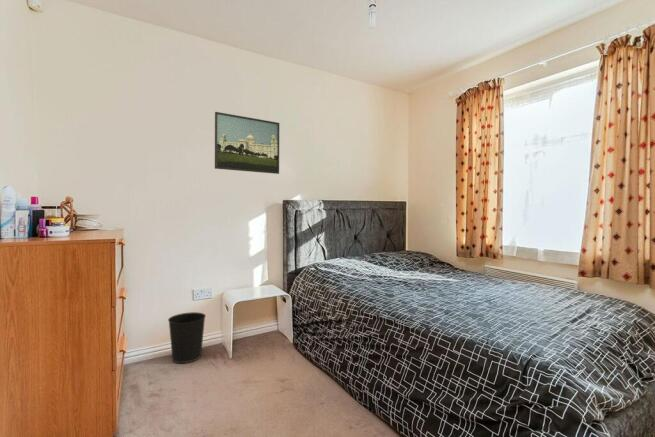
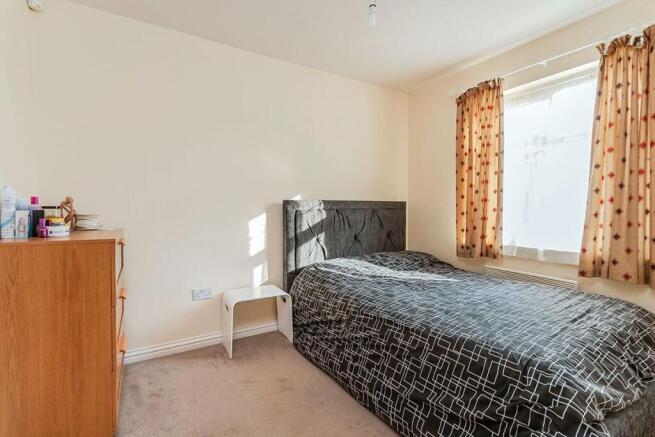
- wastebasket (187, 337)
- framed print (248, 144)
